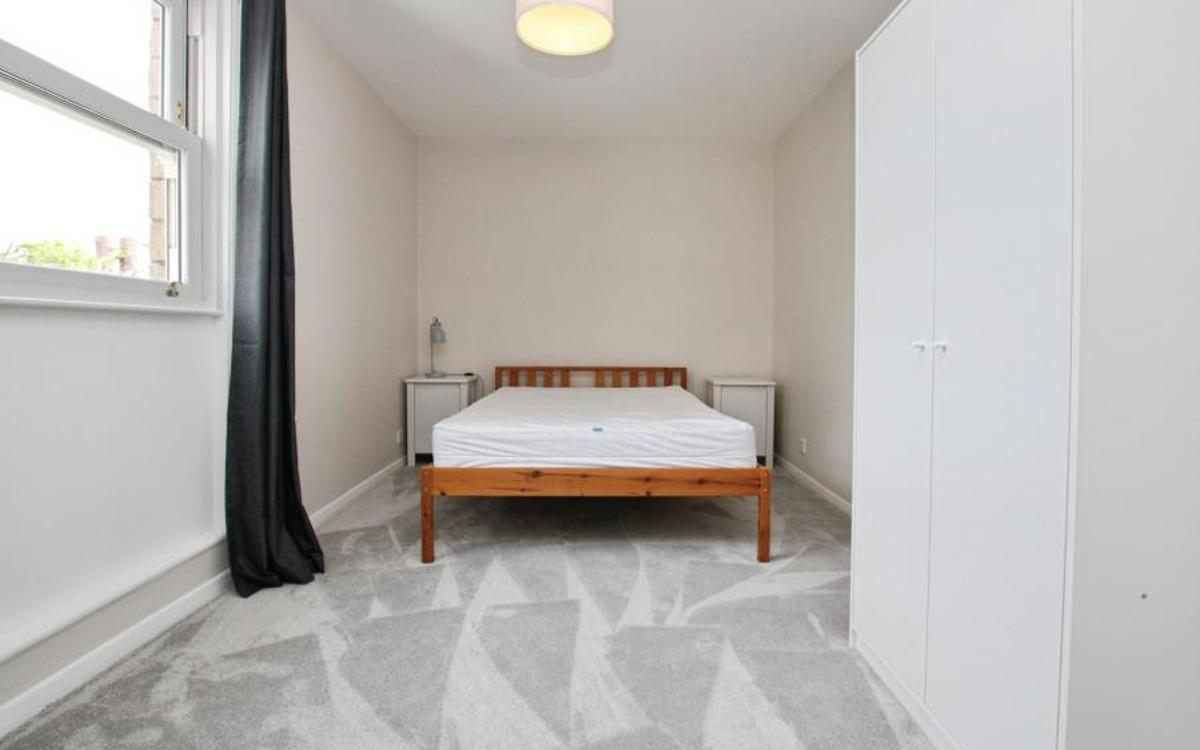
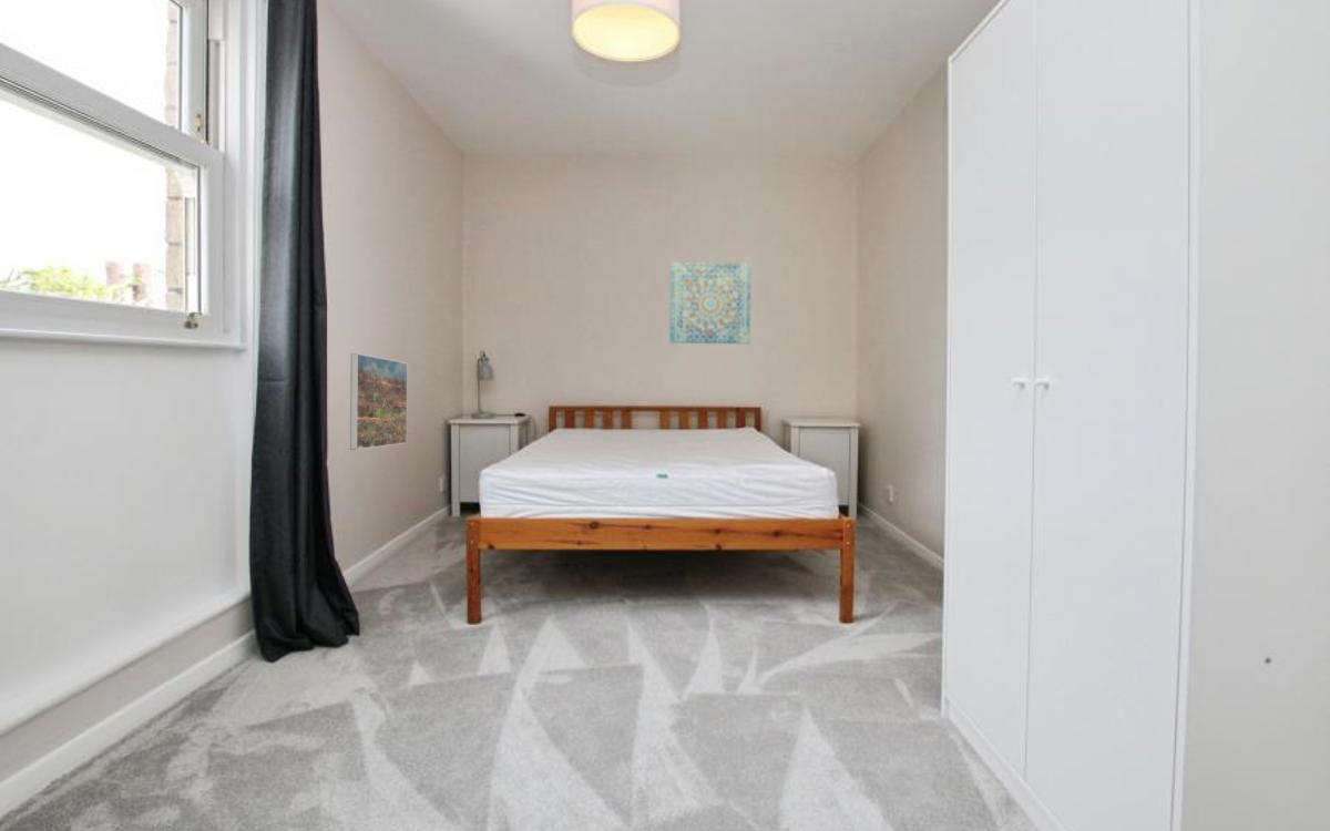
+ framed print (381, 402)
+ wall art (709, 302)
